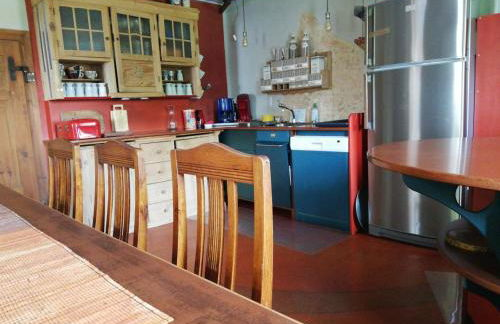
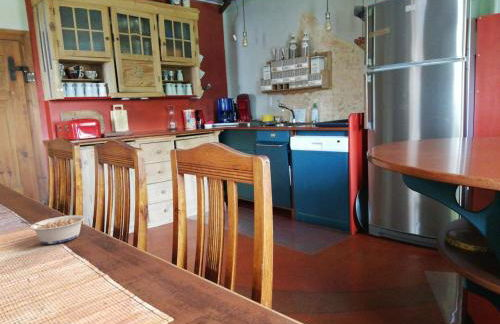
+ legume (57, 228)
